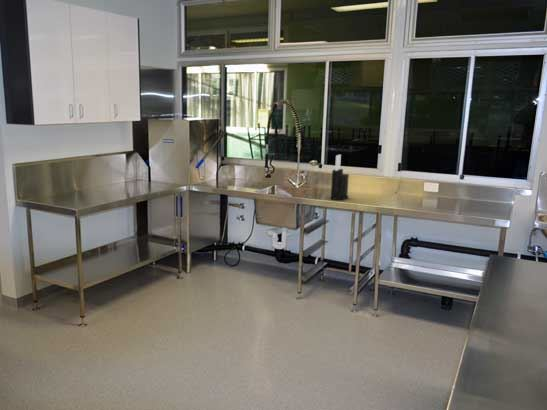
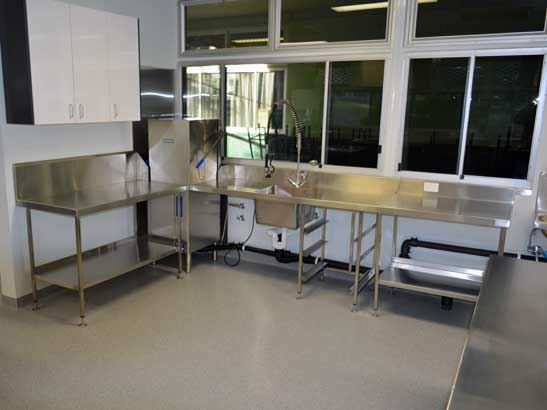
- knife block (341, 177)
